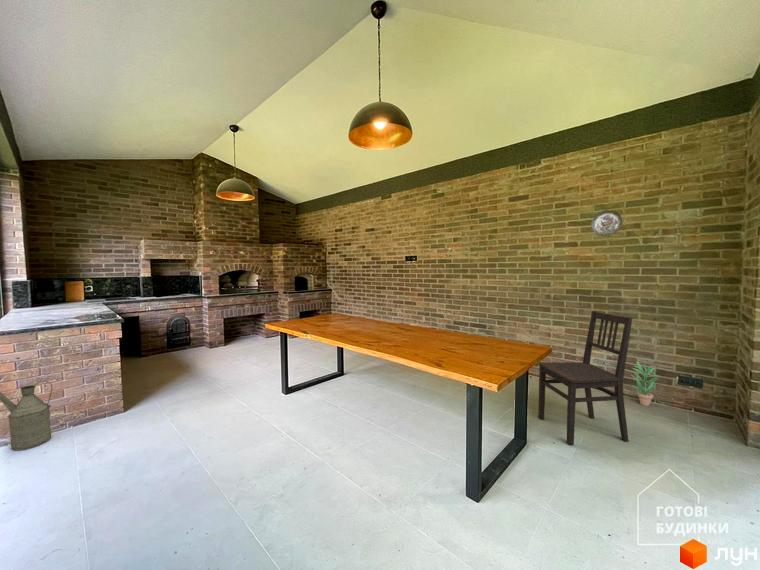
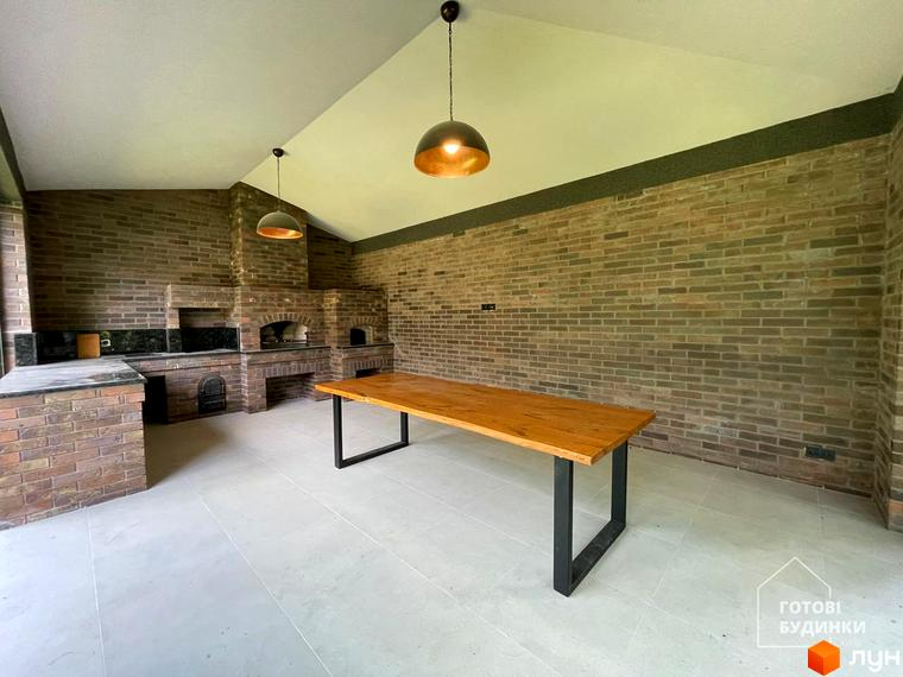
- potted plant (644, 382)
- decorative plate (606, 223)
- watering can (26, 414)
- dining chair (581, 372)
